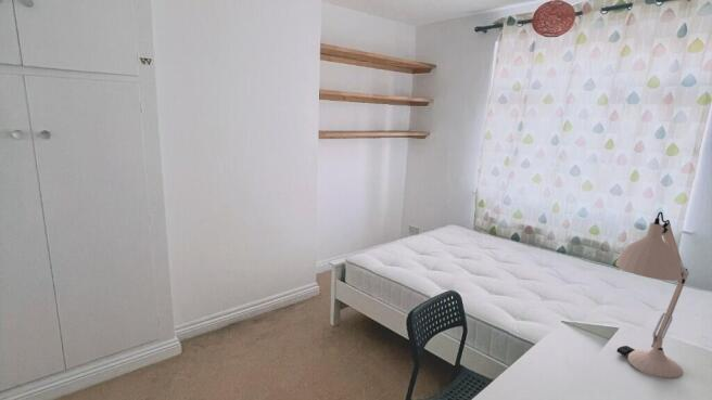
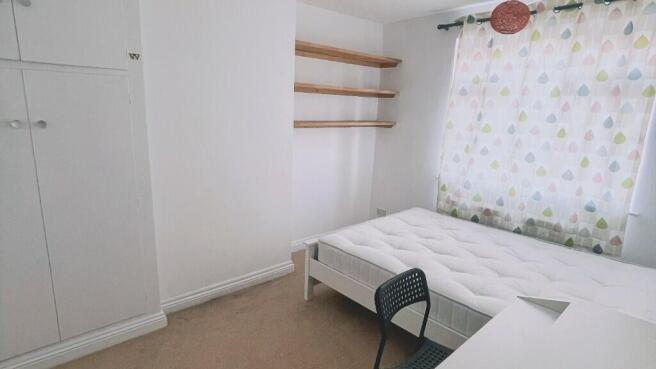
- desk lamp (651, 278)
